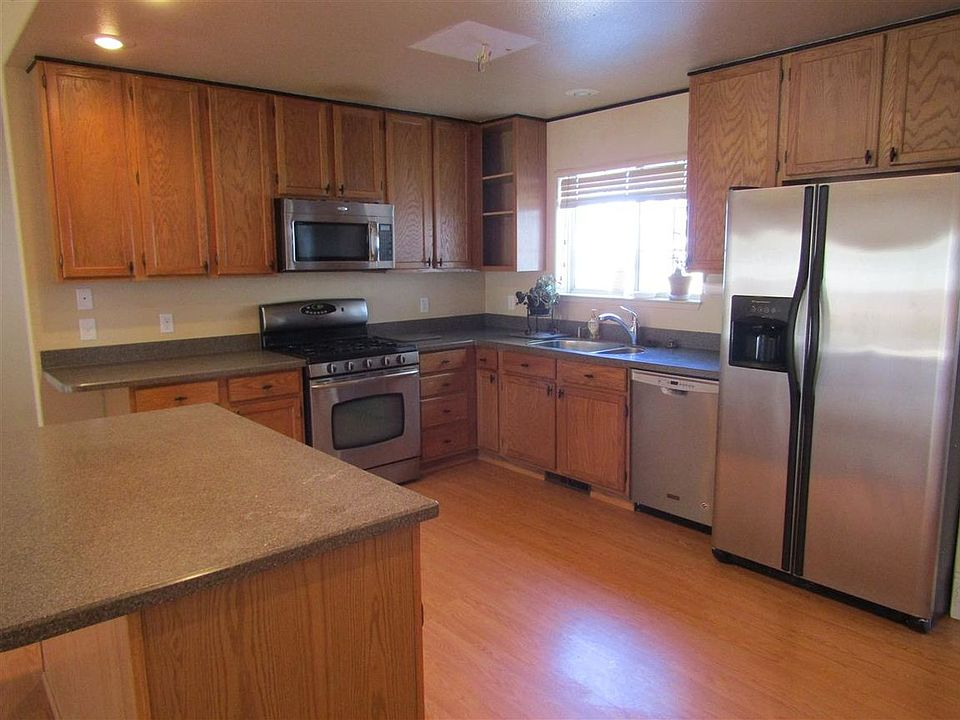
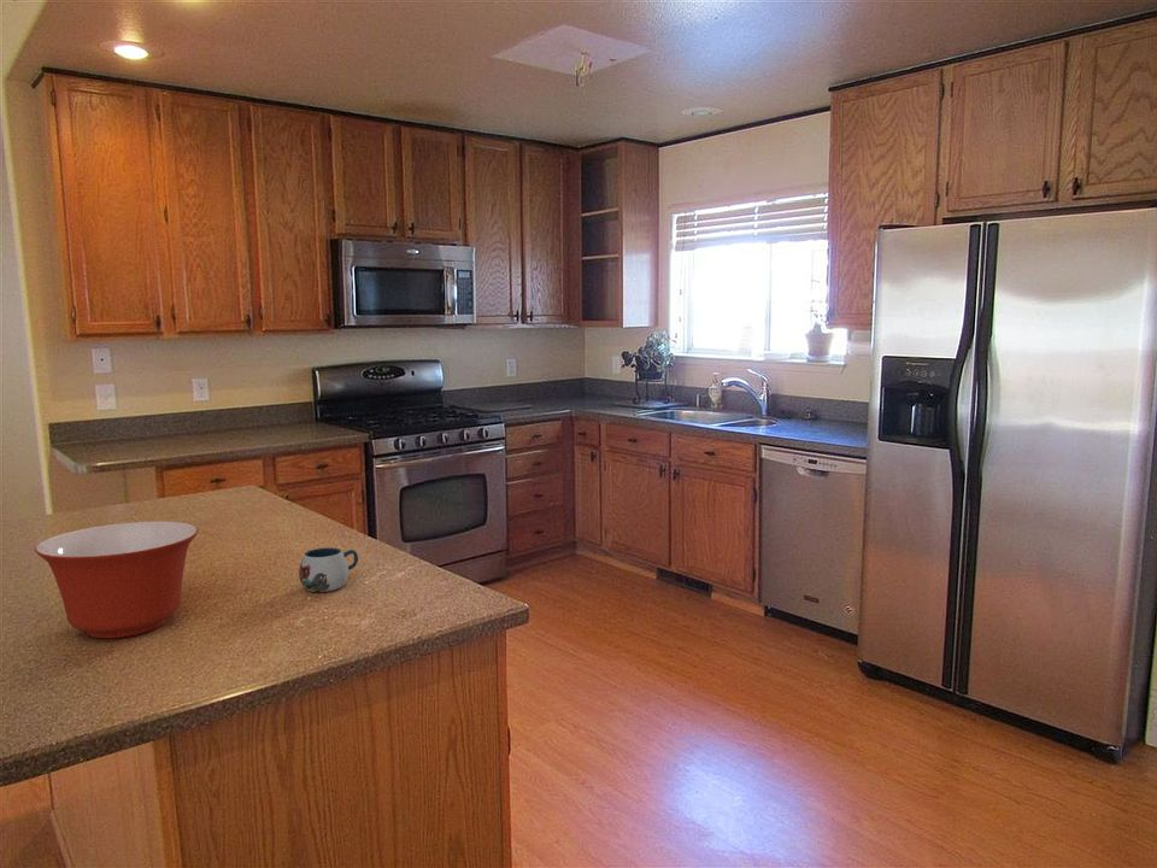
+ mug (329, 568)
+ mixing bowl (123, 581)
